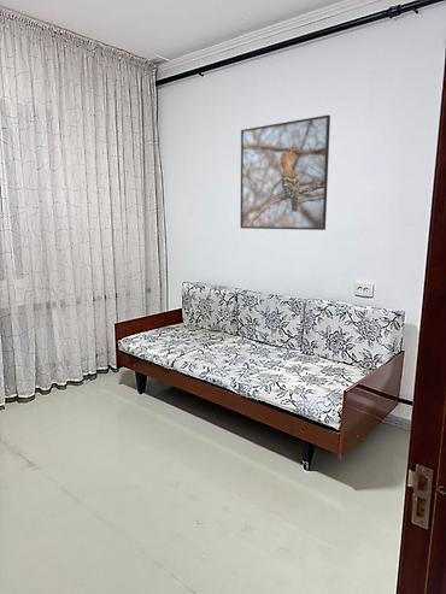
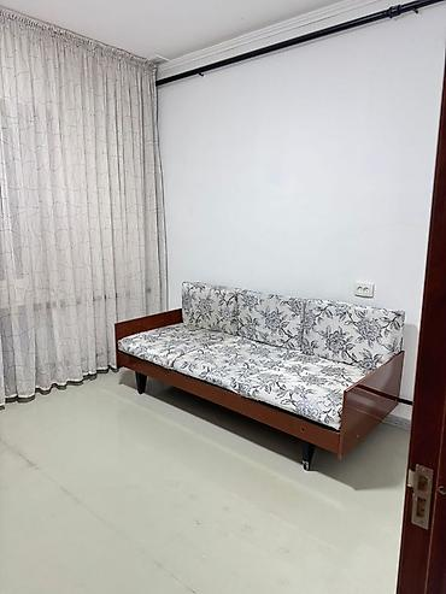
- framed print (281, 177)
